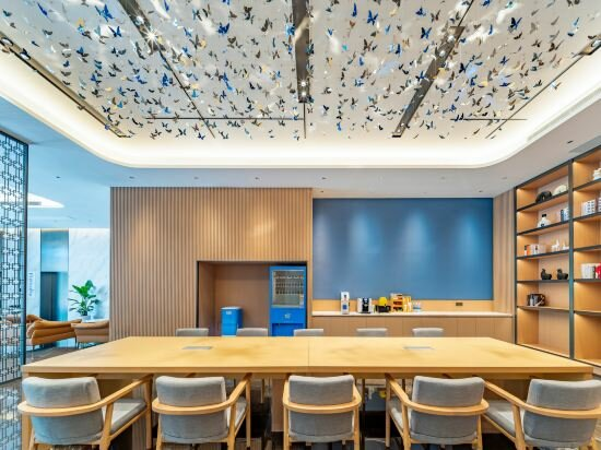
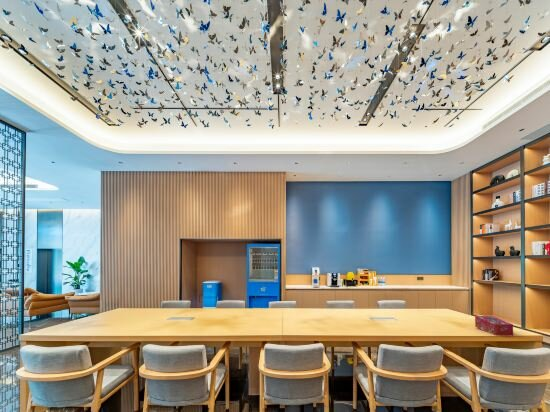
+ tissue box (493, 325)
